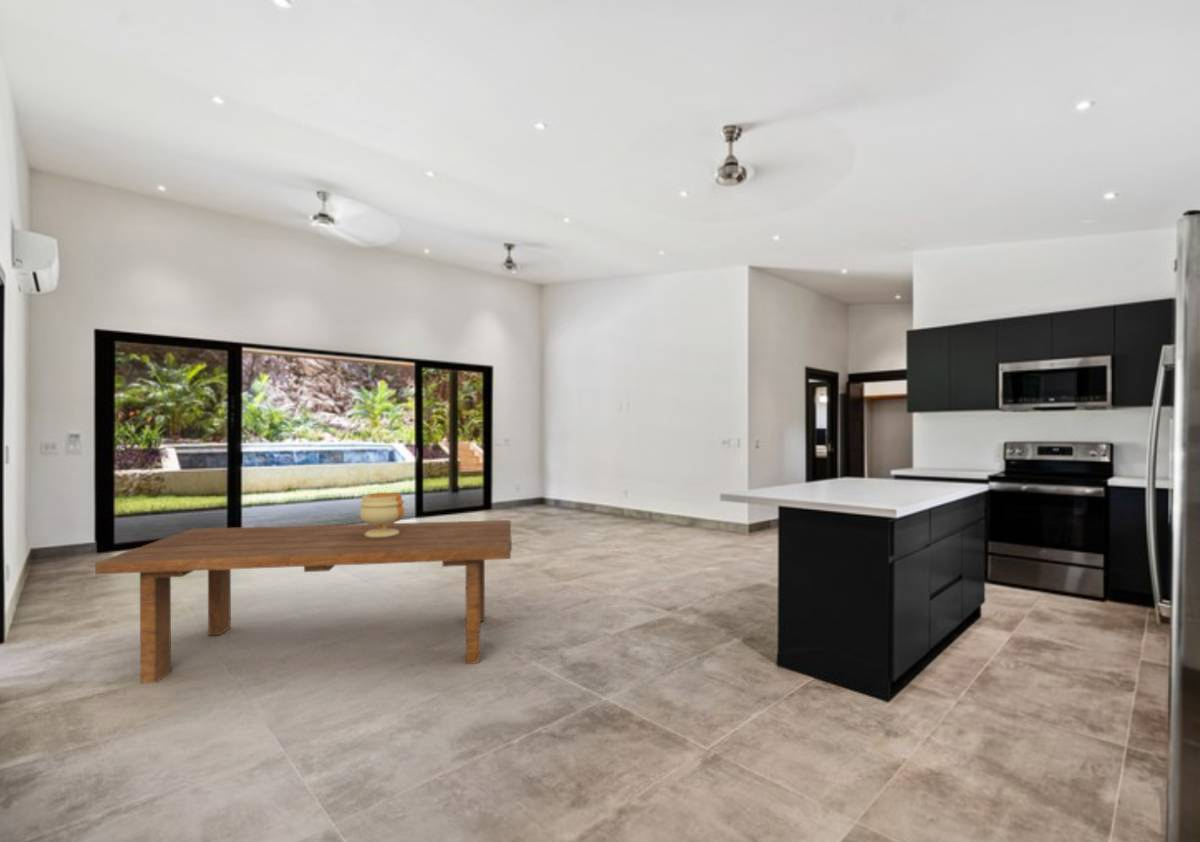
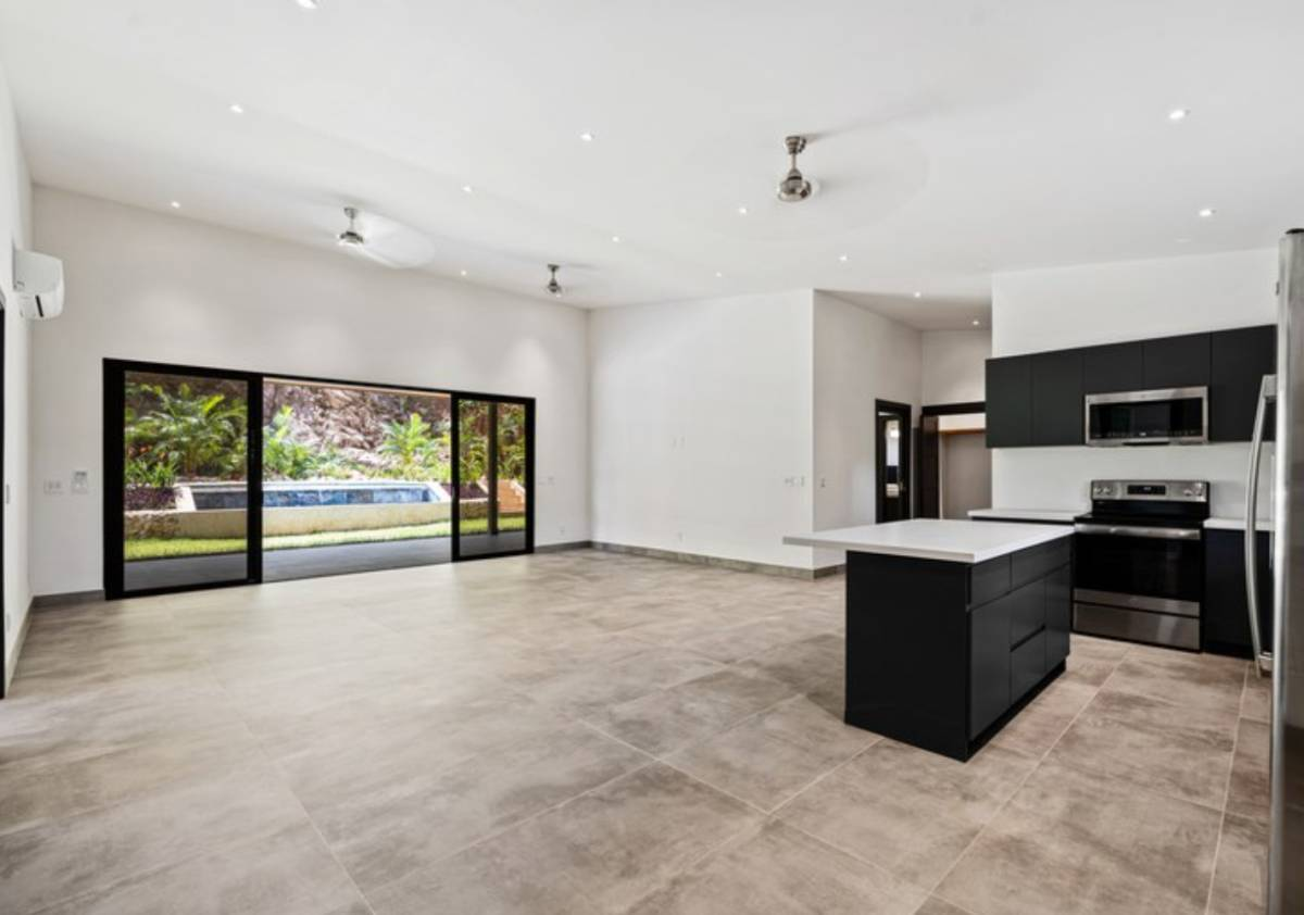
- dining table (329, 570)
- footed bowl (382, 514)
